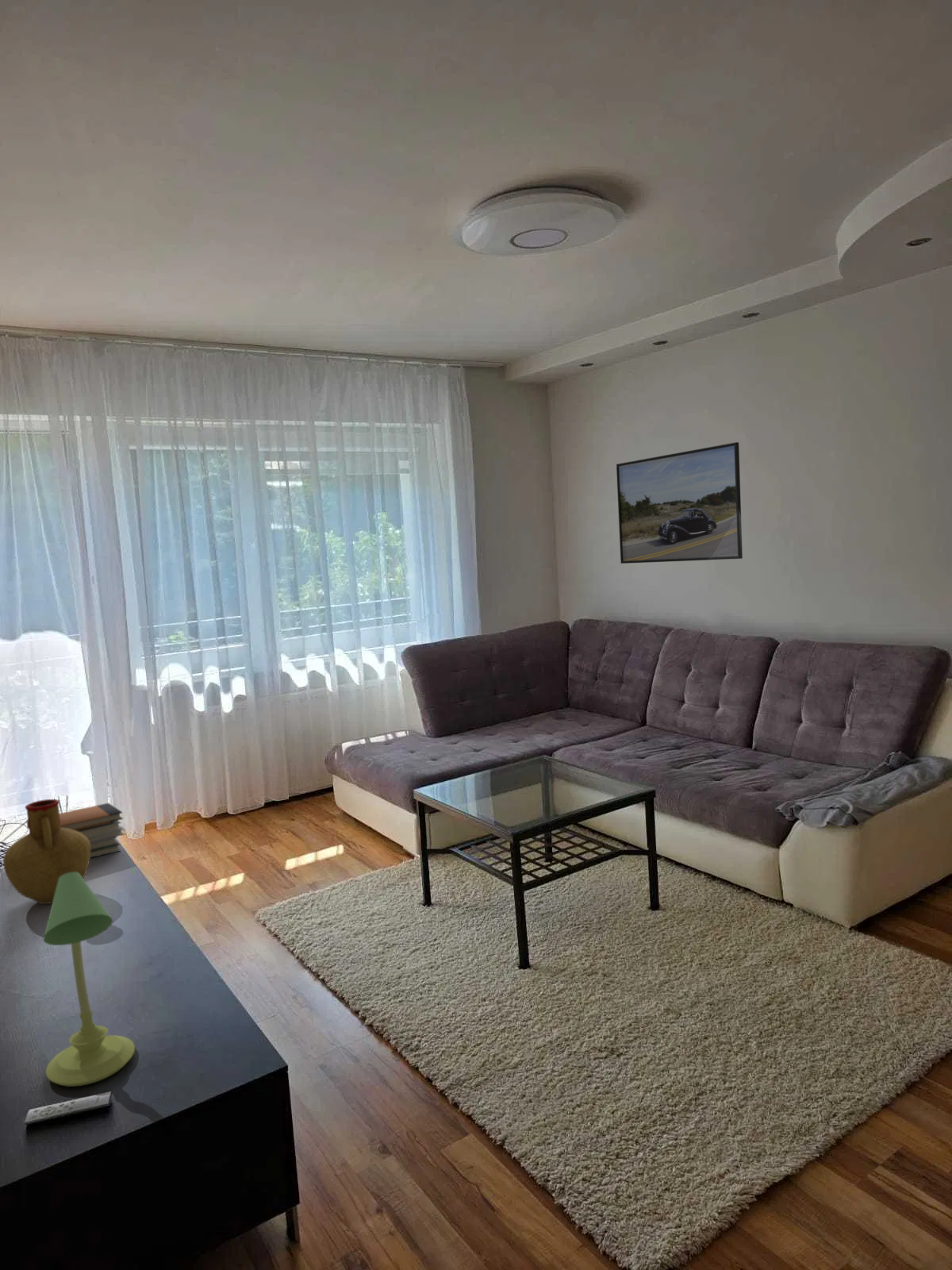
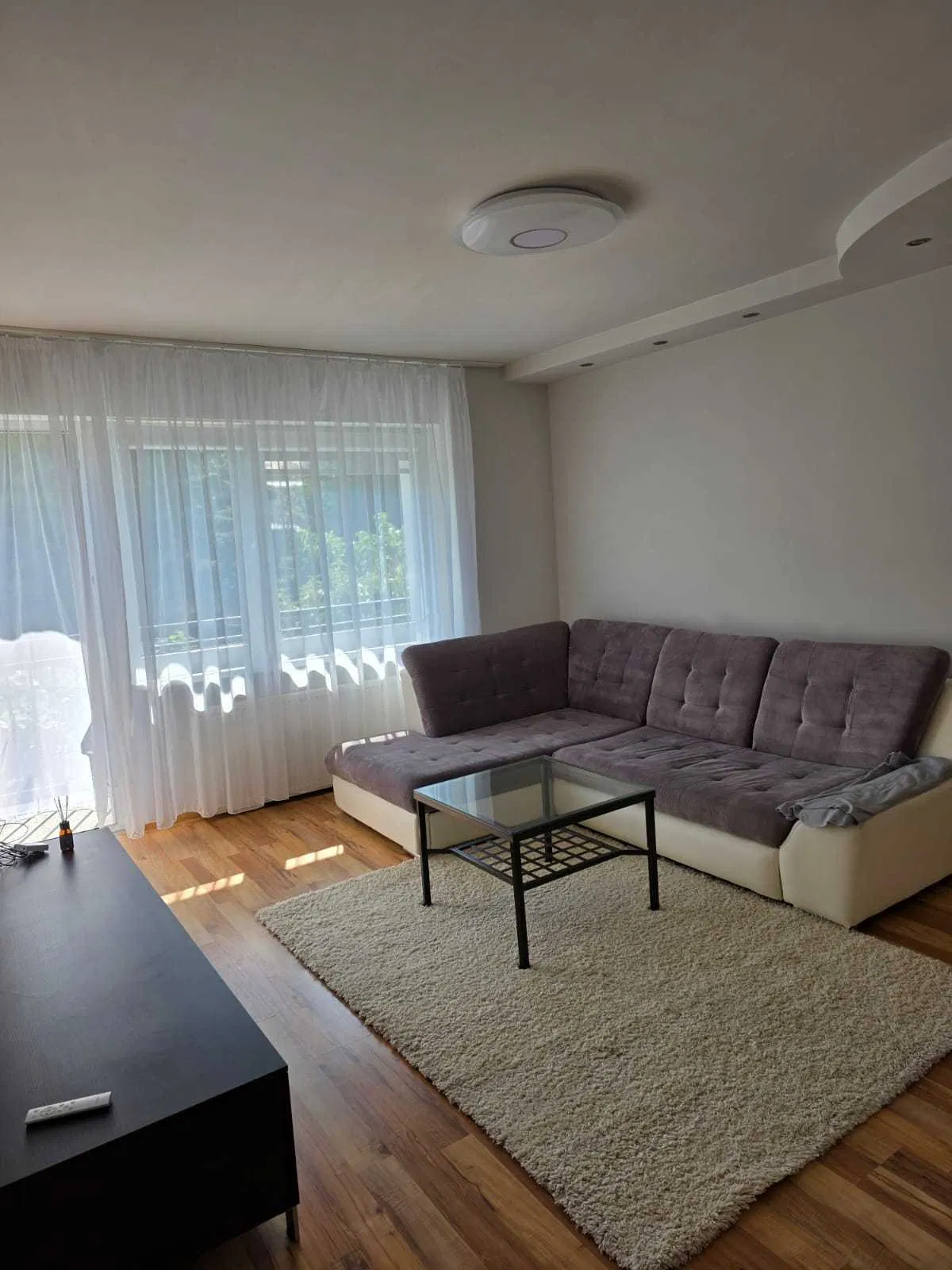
- table lamp (82, 972)
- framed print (674, 507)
- vase (47, 851)
- book stack (78, 831)
